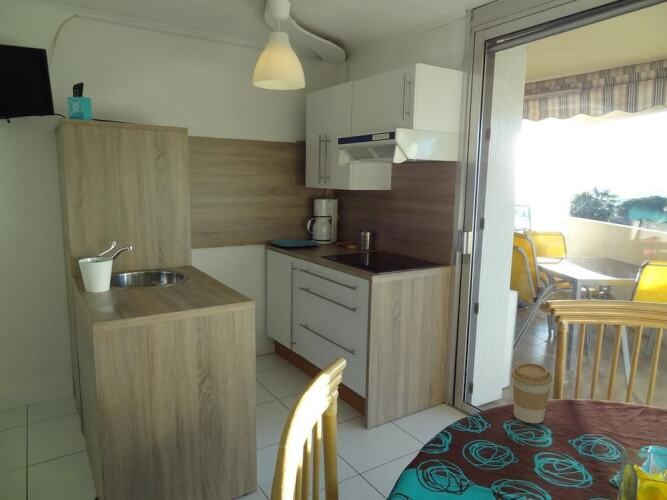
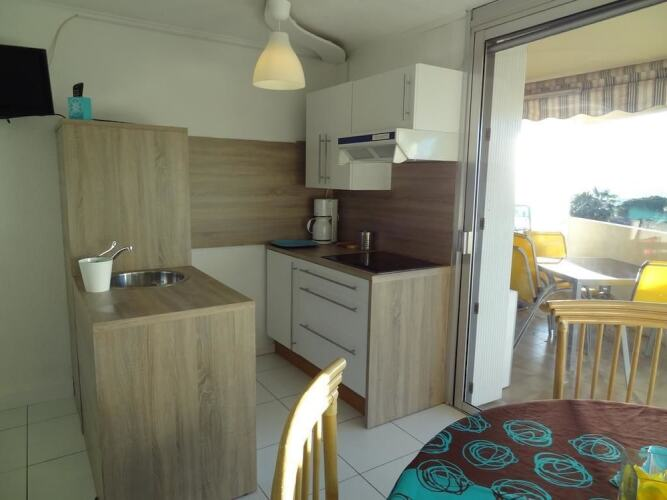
- coffee cup (530, 392)
